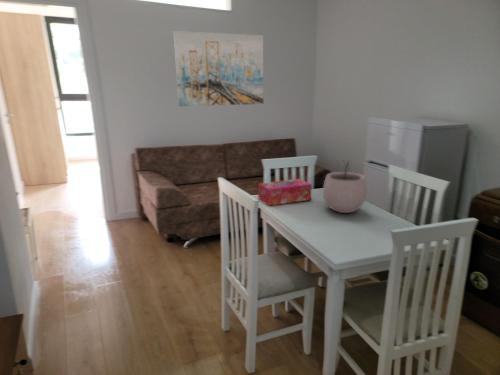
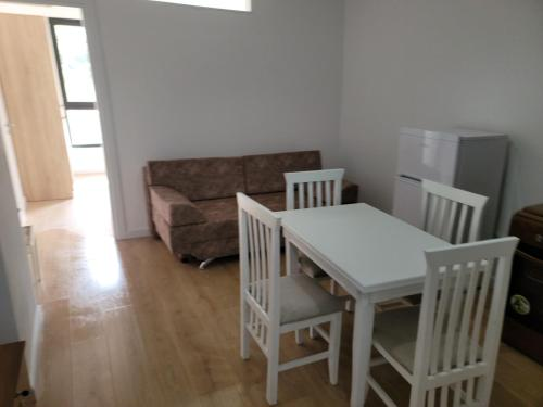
- plant pot (344, 185)
- tissue box (284, 191)
- wall art (221, 70)
